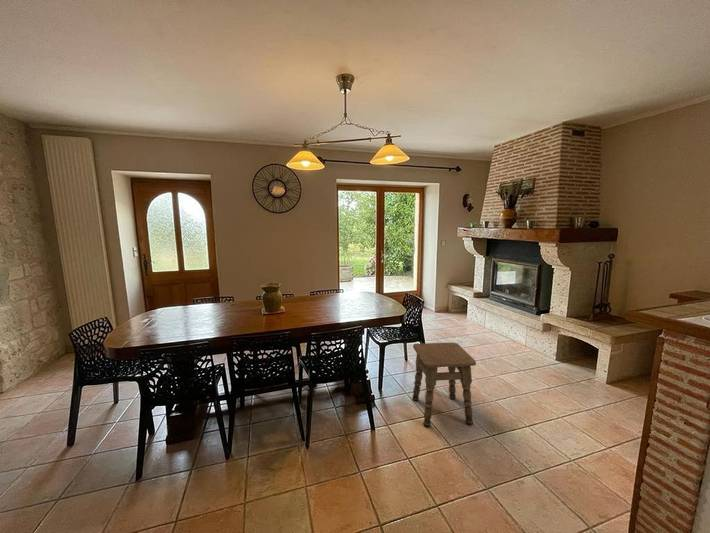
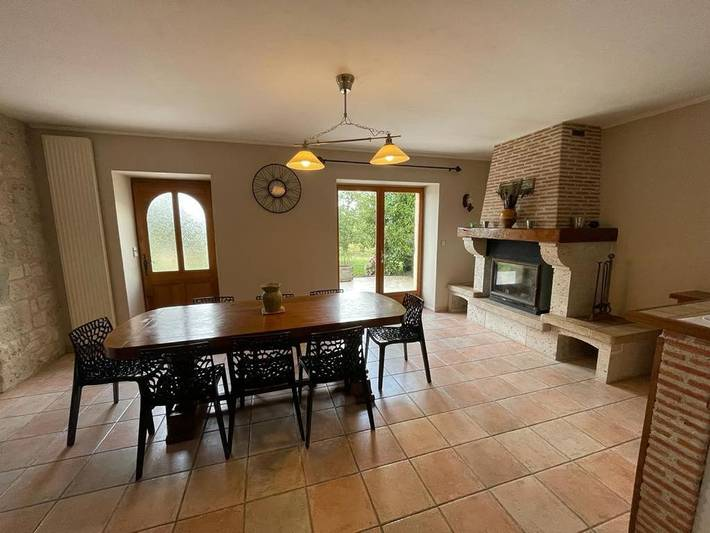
- side table (441, 379)
